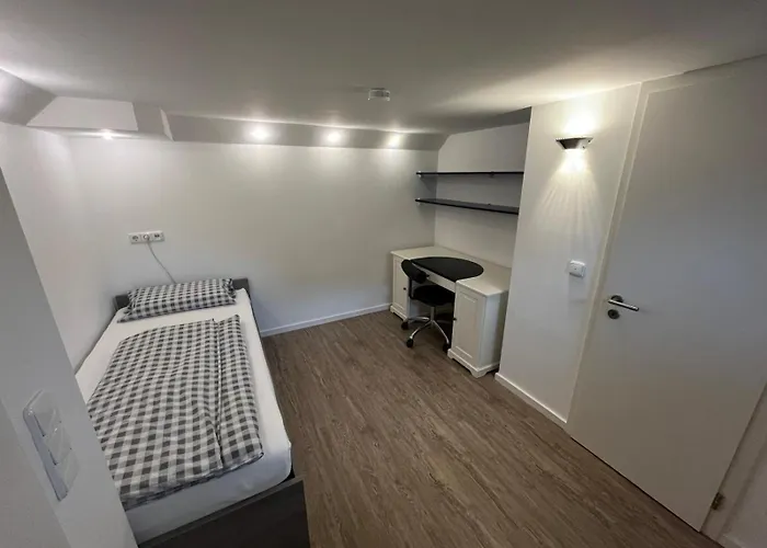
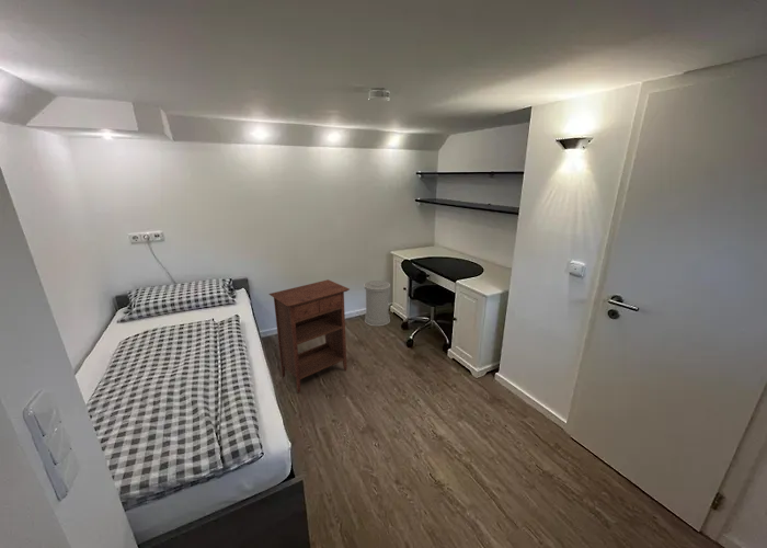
+ nightstand (312, 334)
+ trash can (377, 301)
